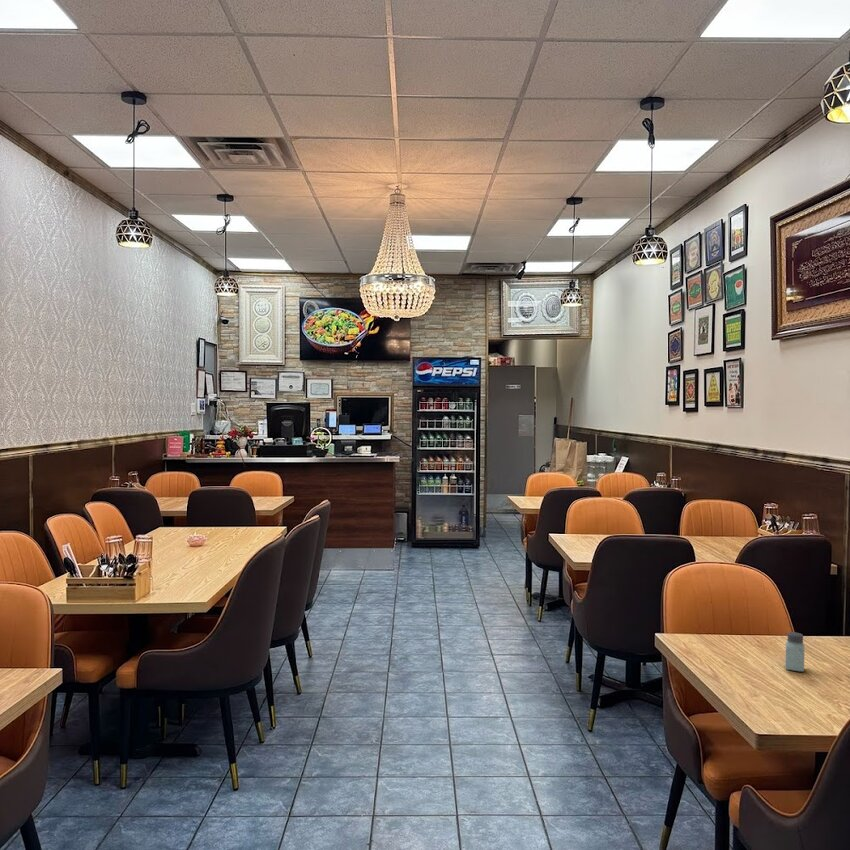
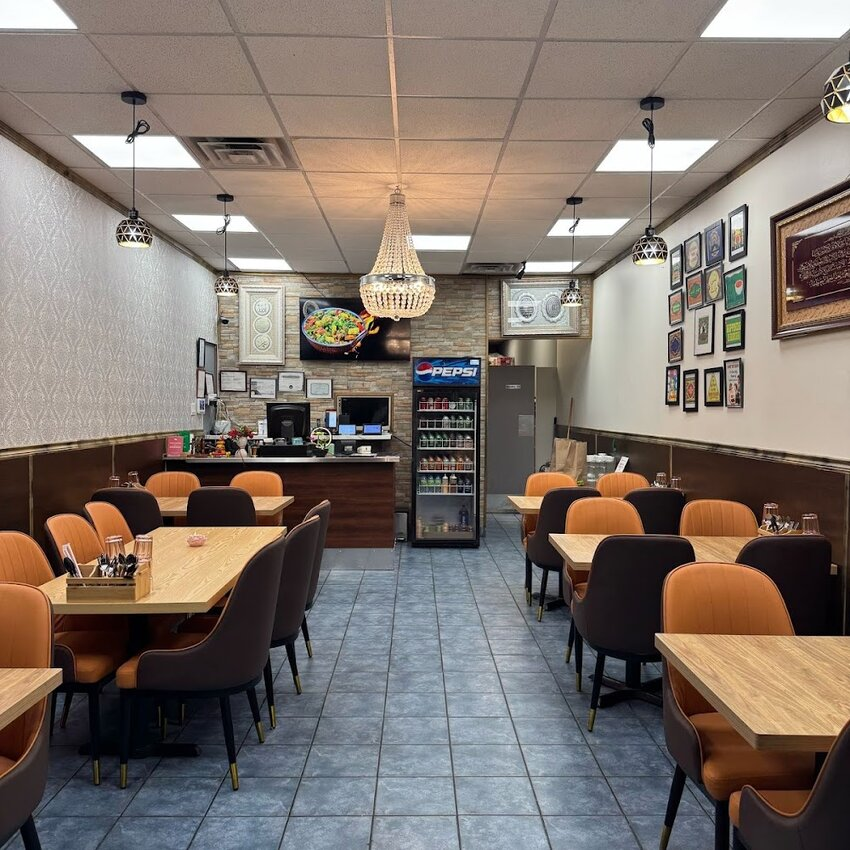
- saltshaker (794, 651)
